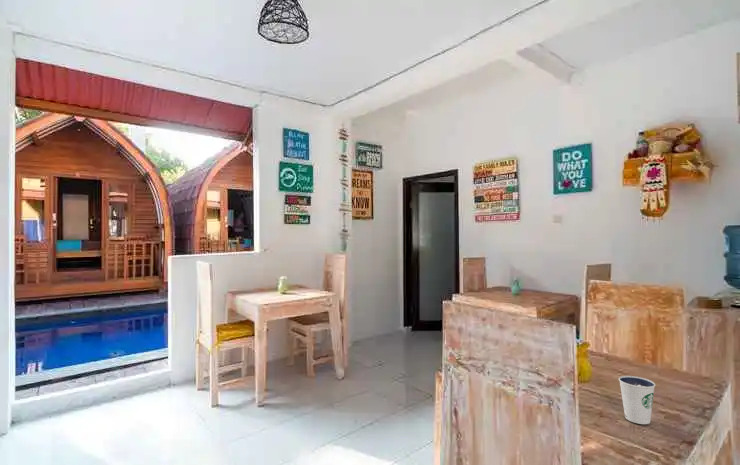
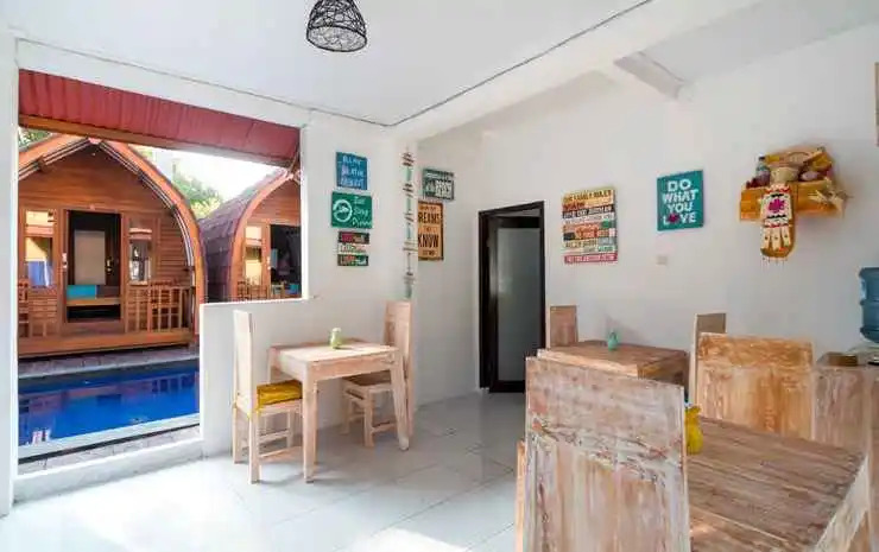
- dixie cup (637, 400)
